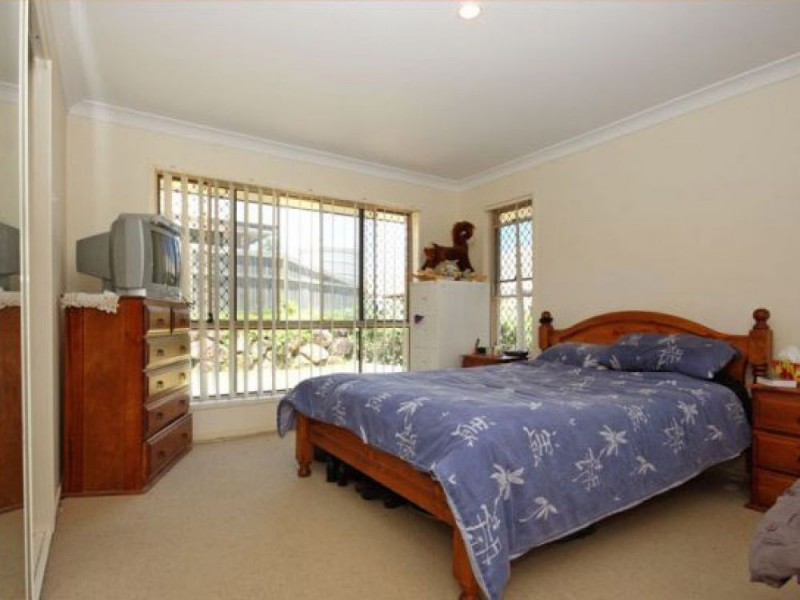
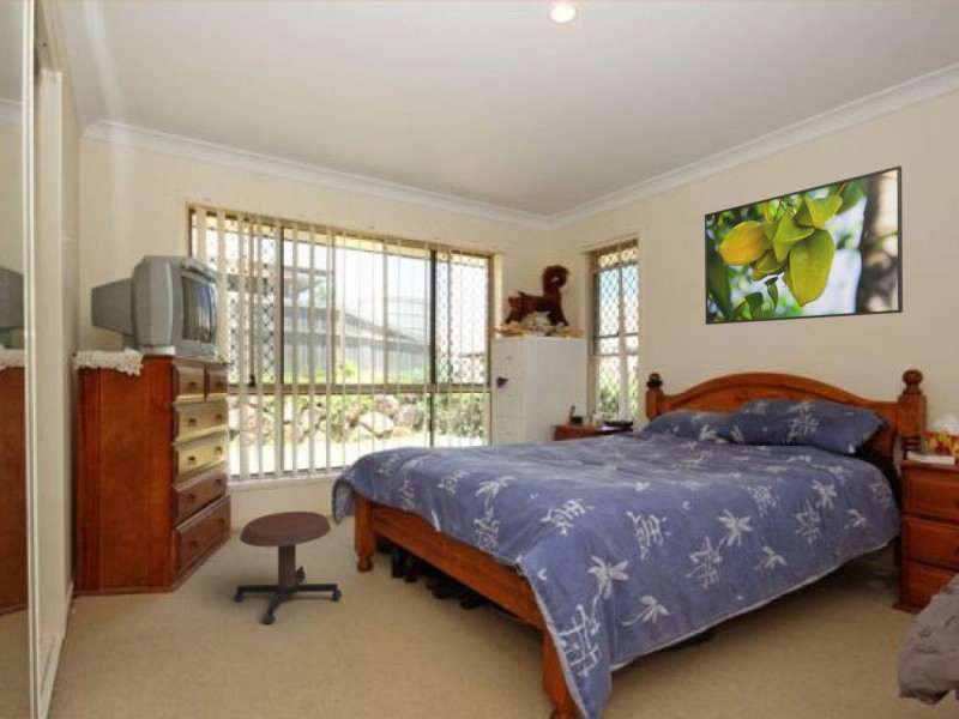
+ stool (288, 560)
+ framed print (789, 256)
